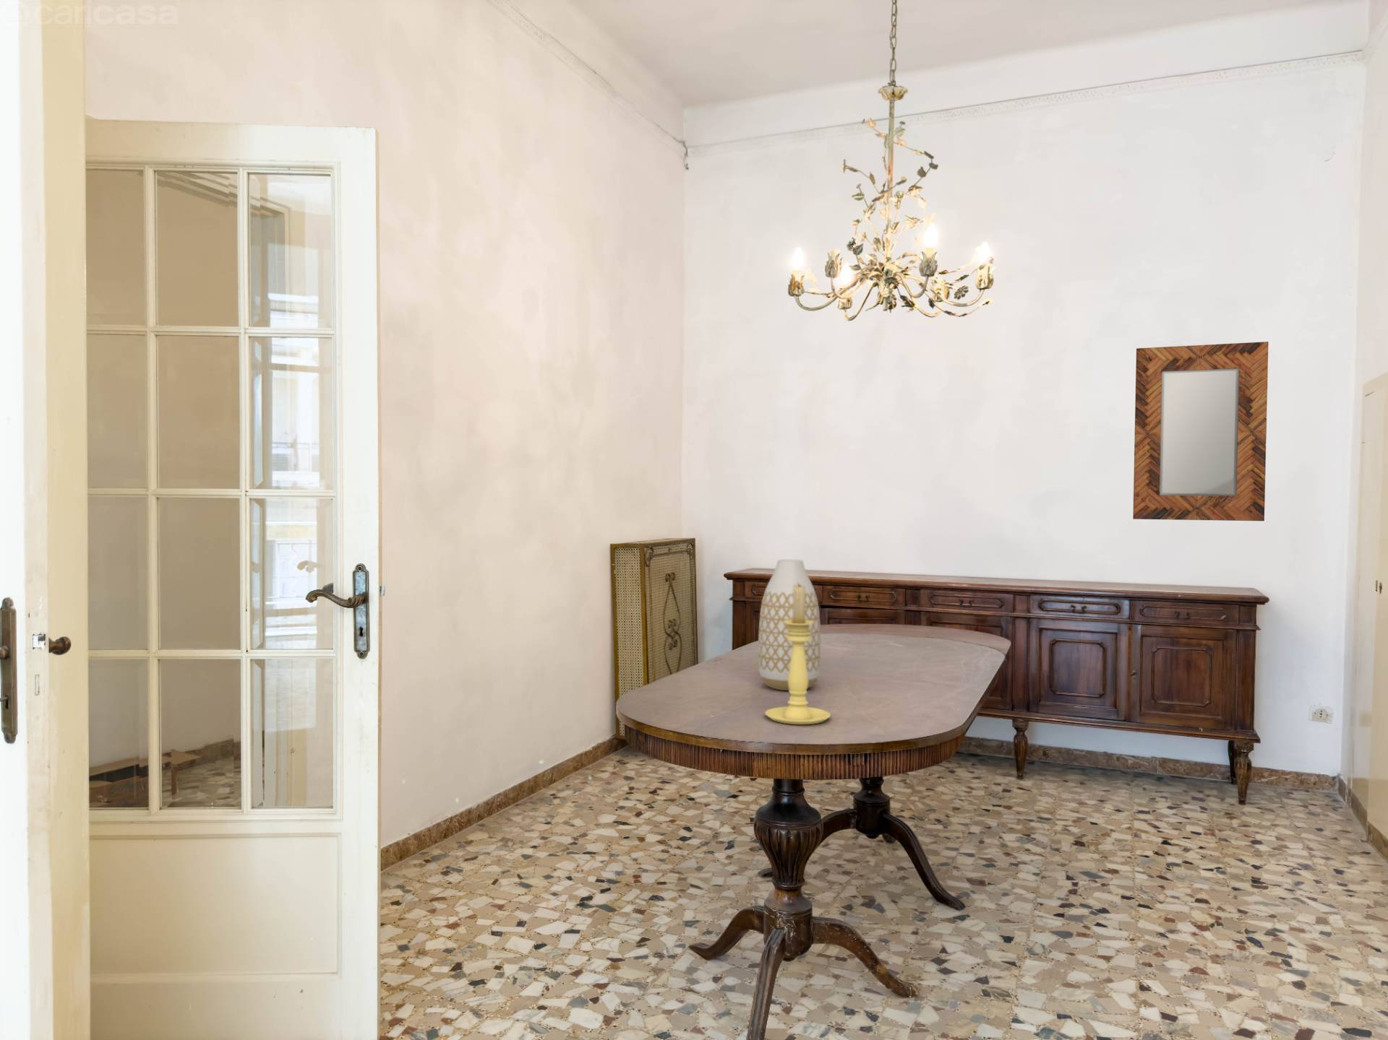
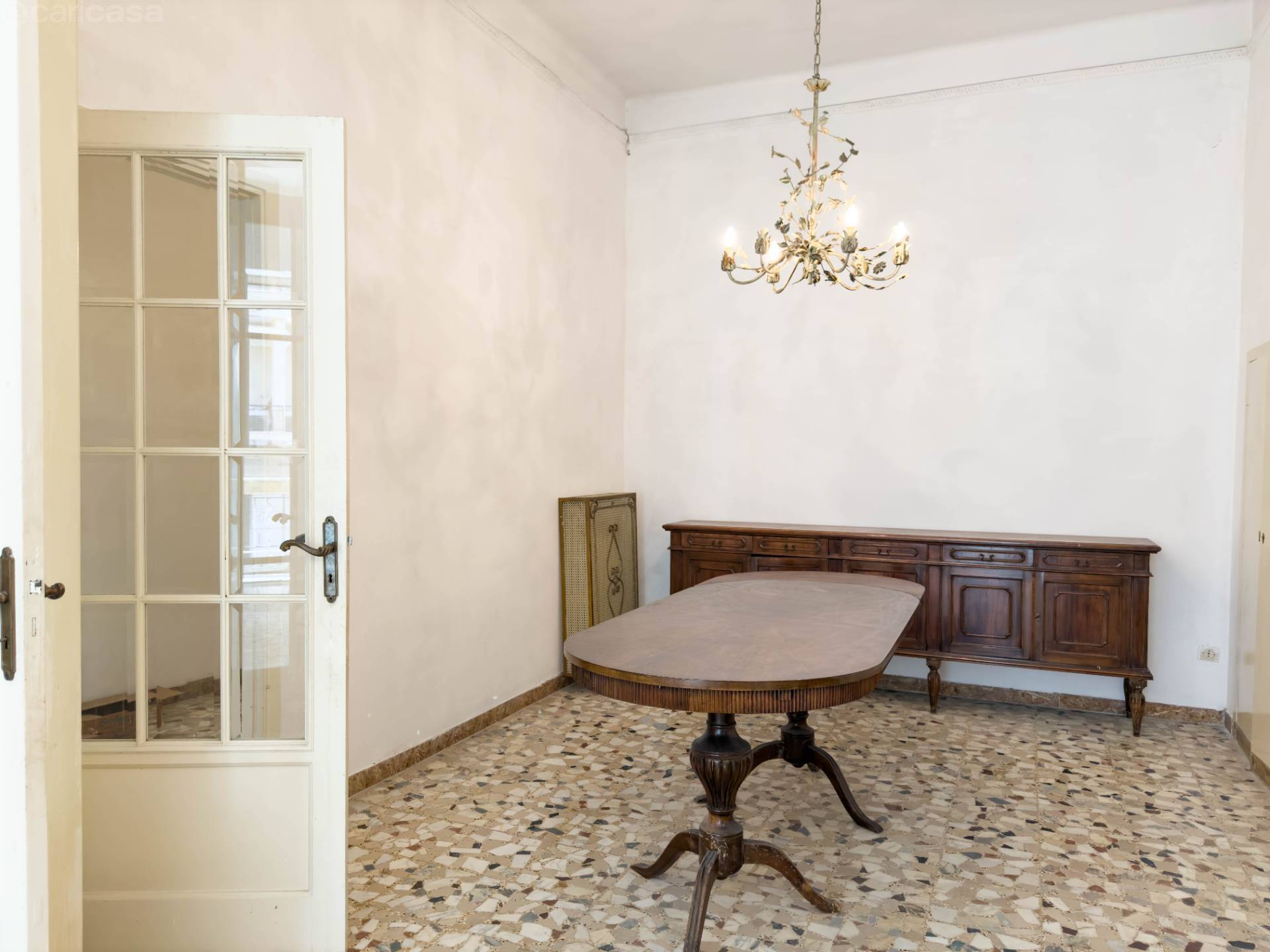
- vase (788, 624)
- candle holder (798, 650)
- home mirror (1199, 433)
